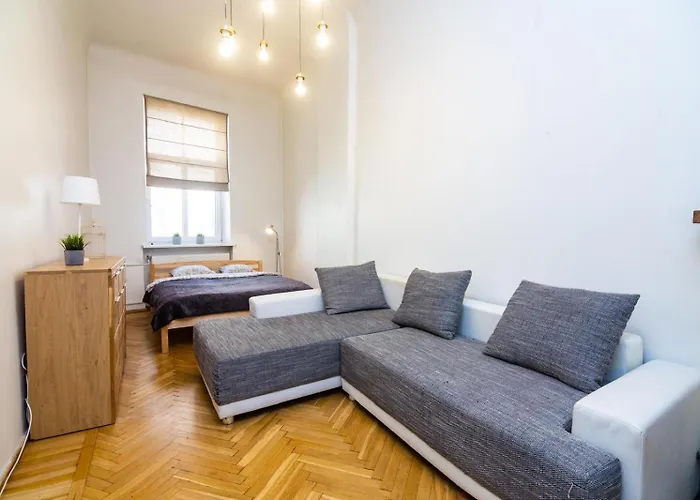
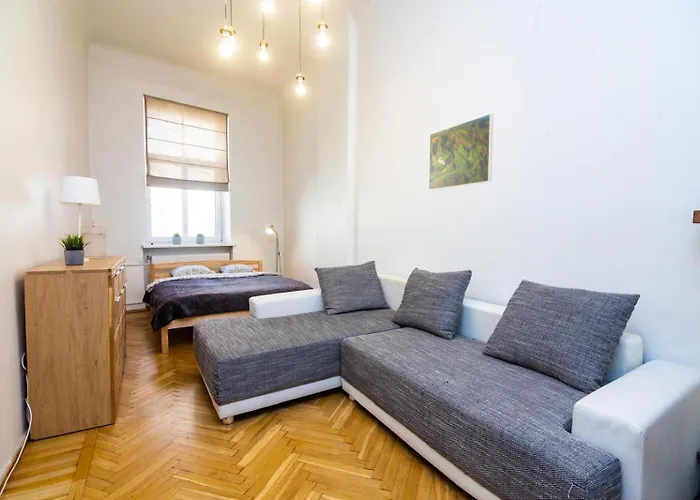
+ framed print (457, 155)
